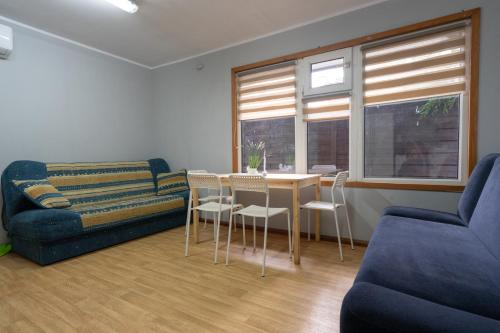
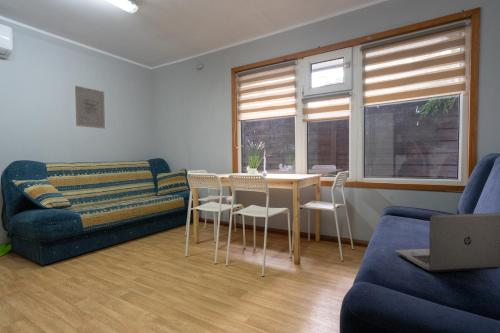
+ laptop (444, 235)
+ wall art (90, 108)
